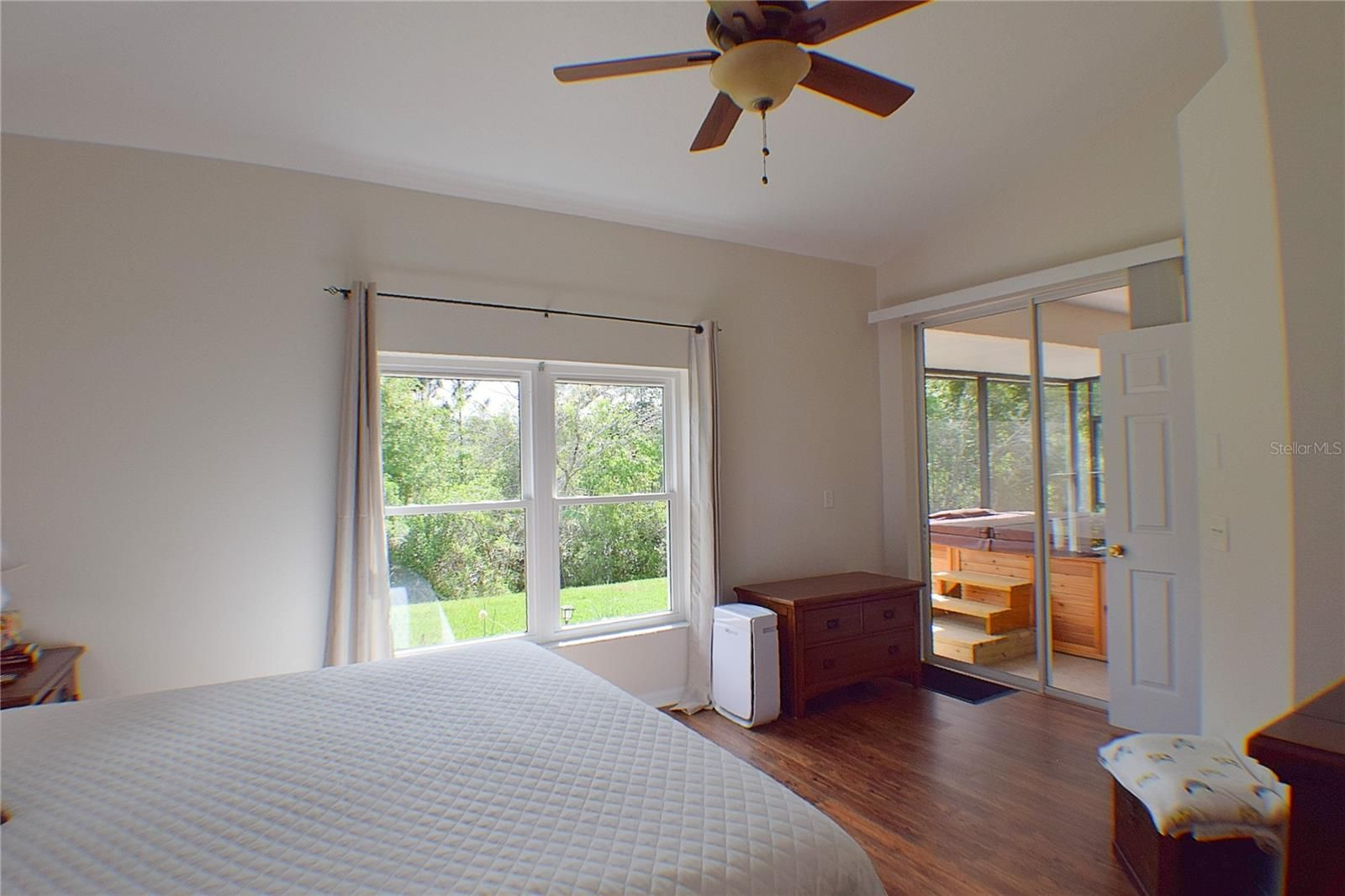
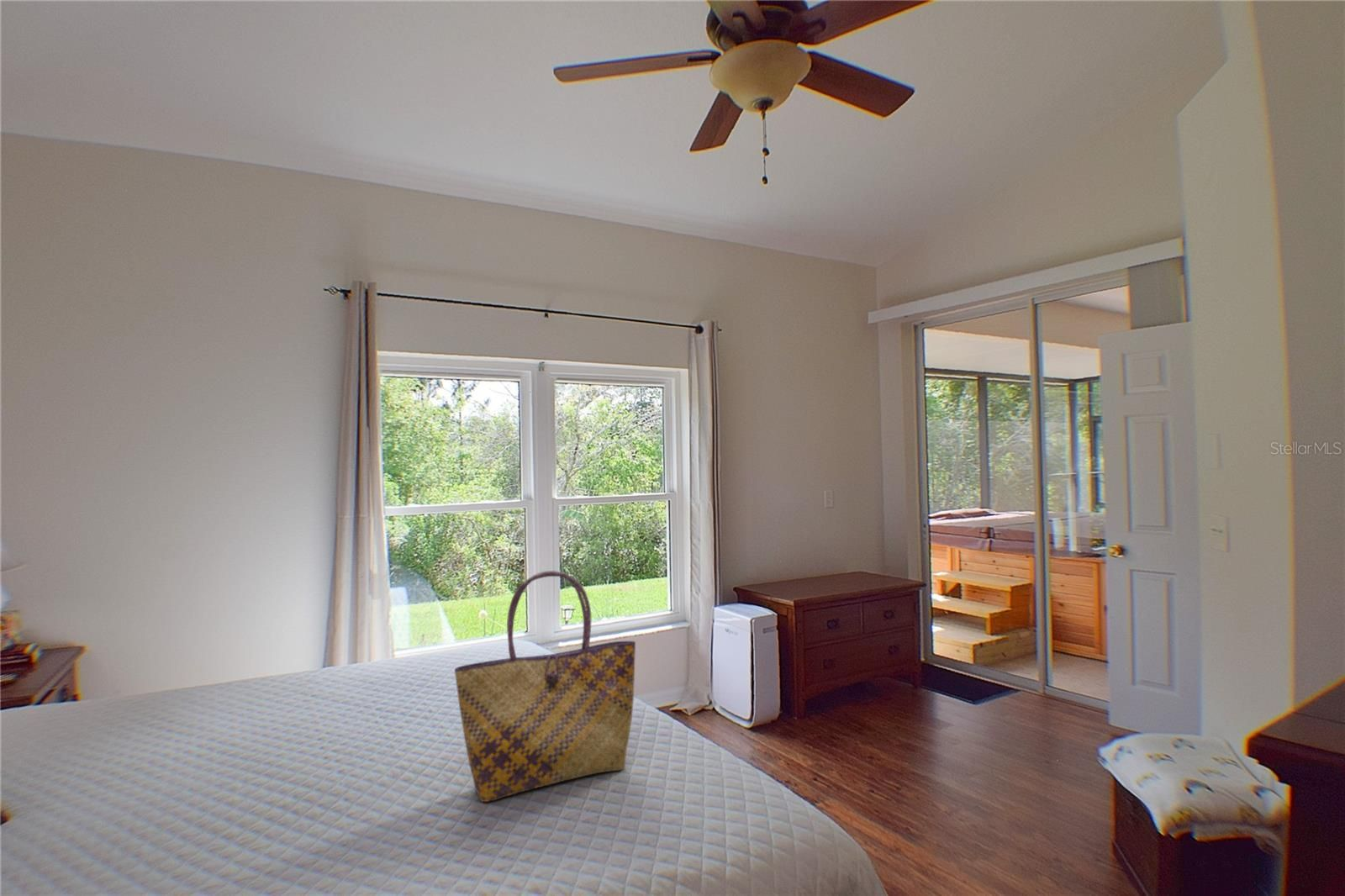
+ tote bag (551, 673)
